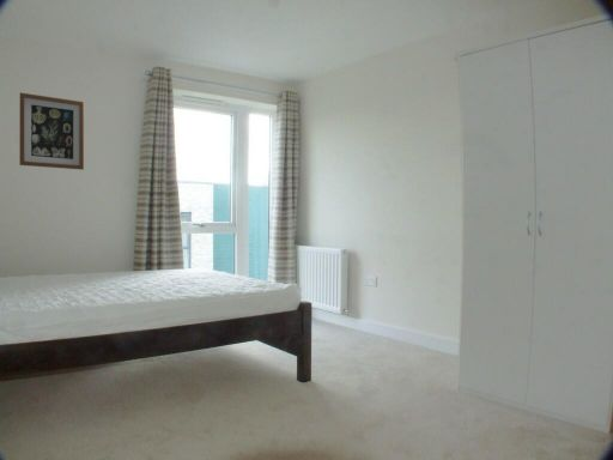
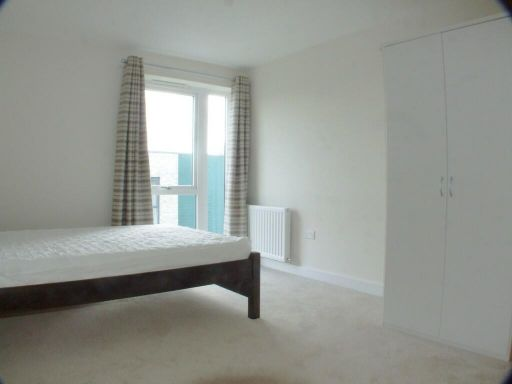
- wall art (53, 132)
